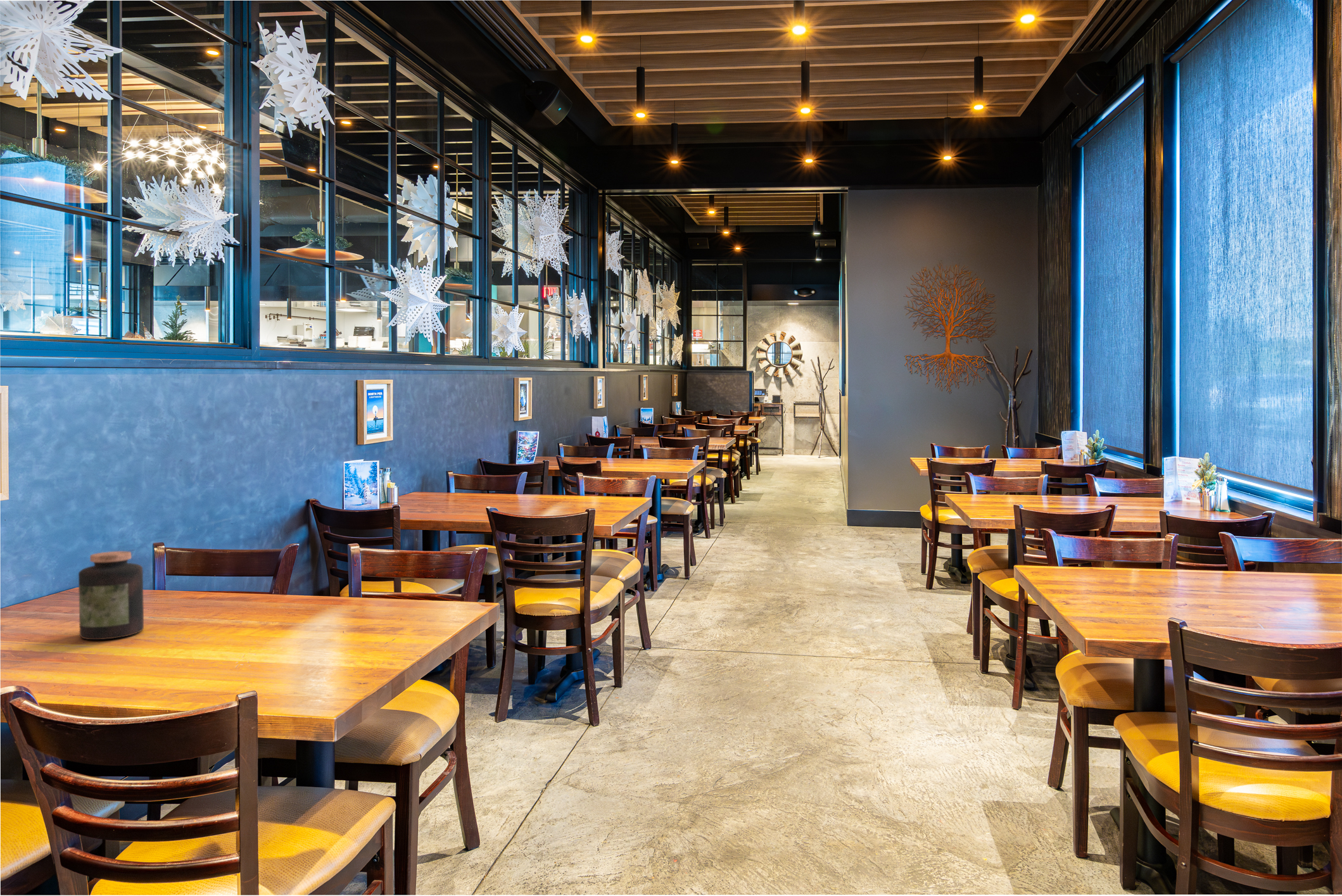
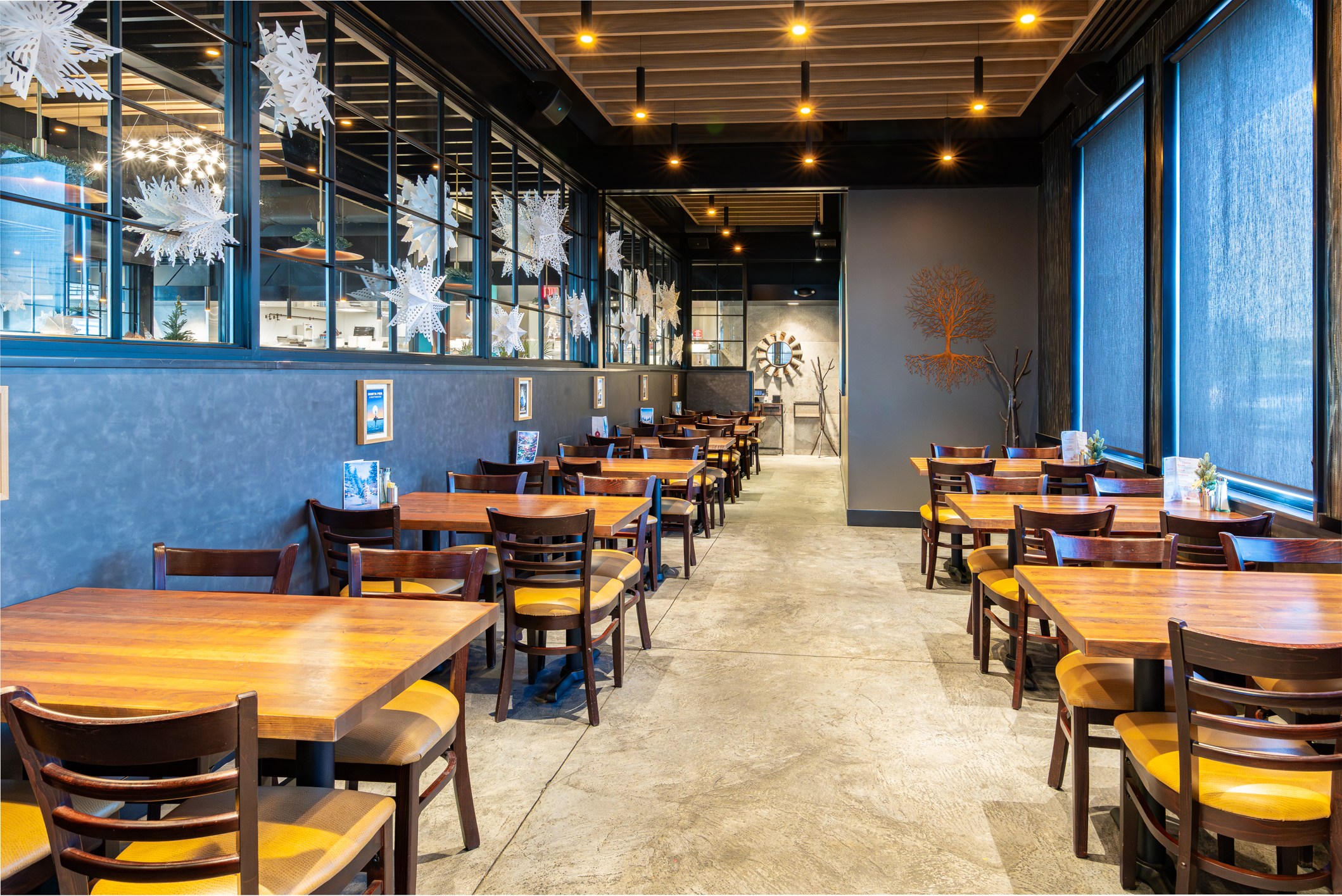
- jar (111, 593)
